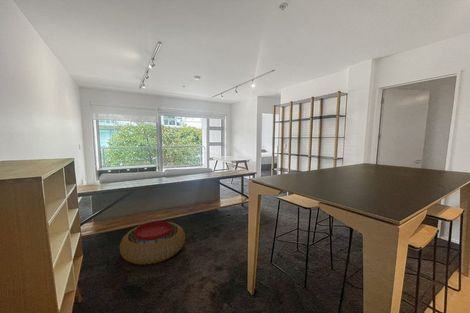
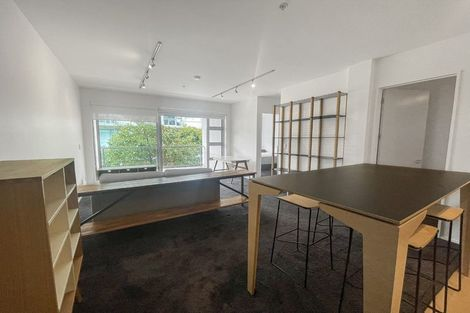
- pouf (154, 238)
